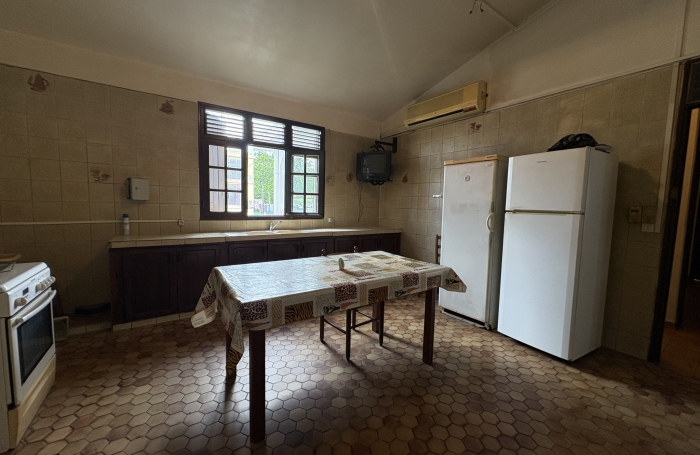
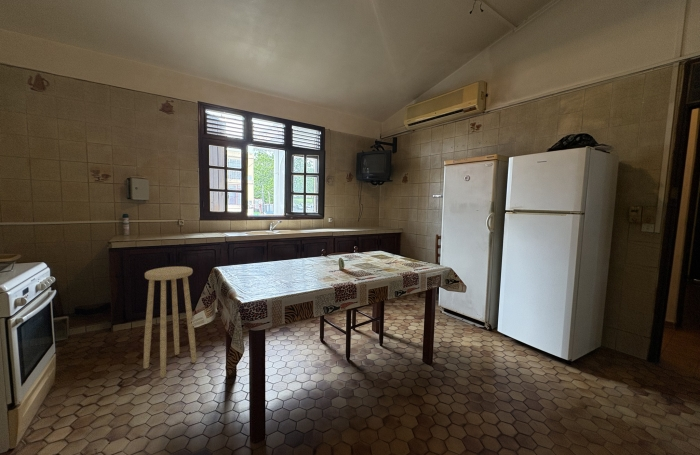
+ stool (173, 318)
